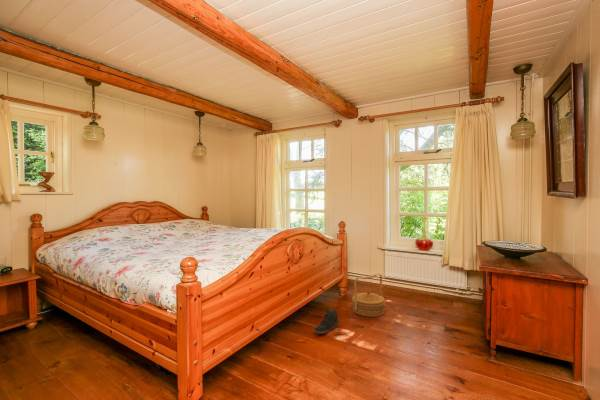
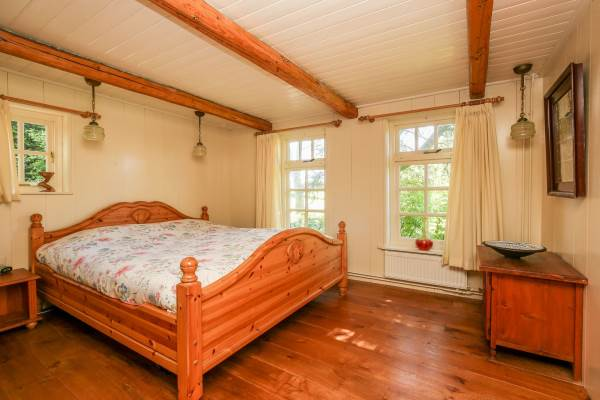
- basket (368, 293)
- sneaker (326, 319)
